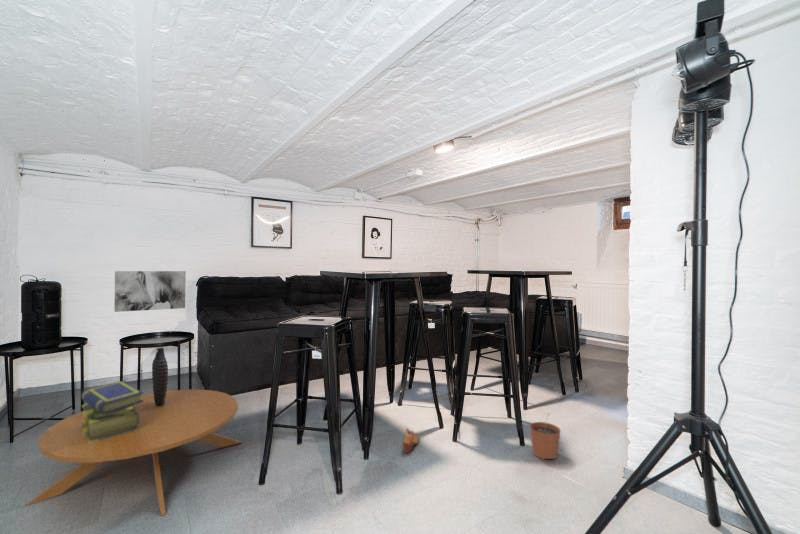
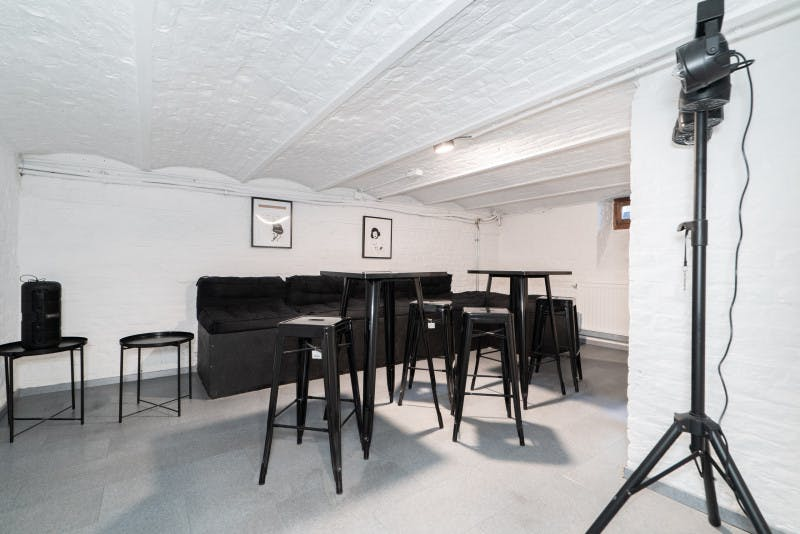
- decorative vase (160, 376)
- plant pot (545, 434)
- shoe (410, 436)
- wall art (151, 290)
- stack of books (112, 407)
- coffee table (150, 442)
